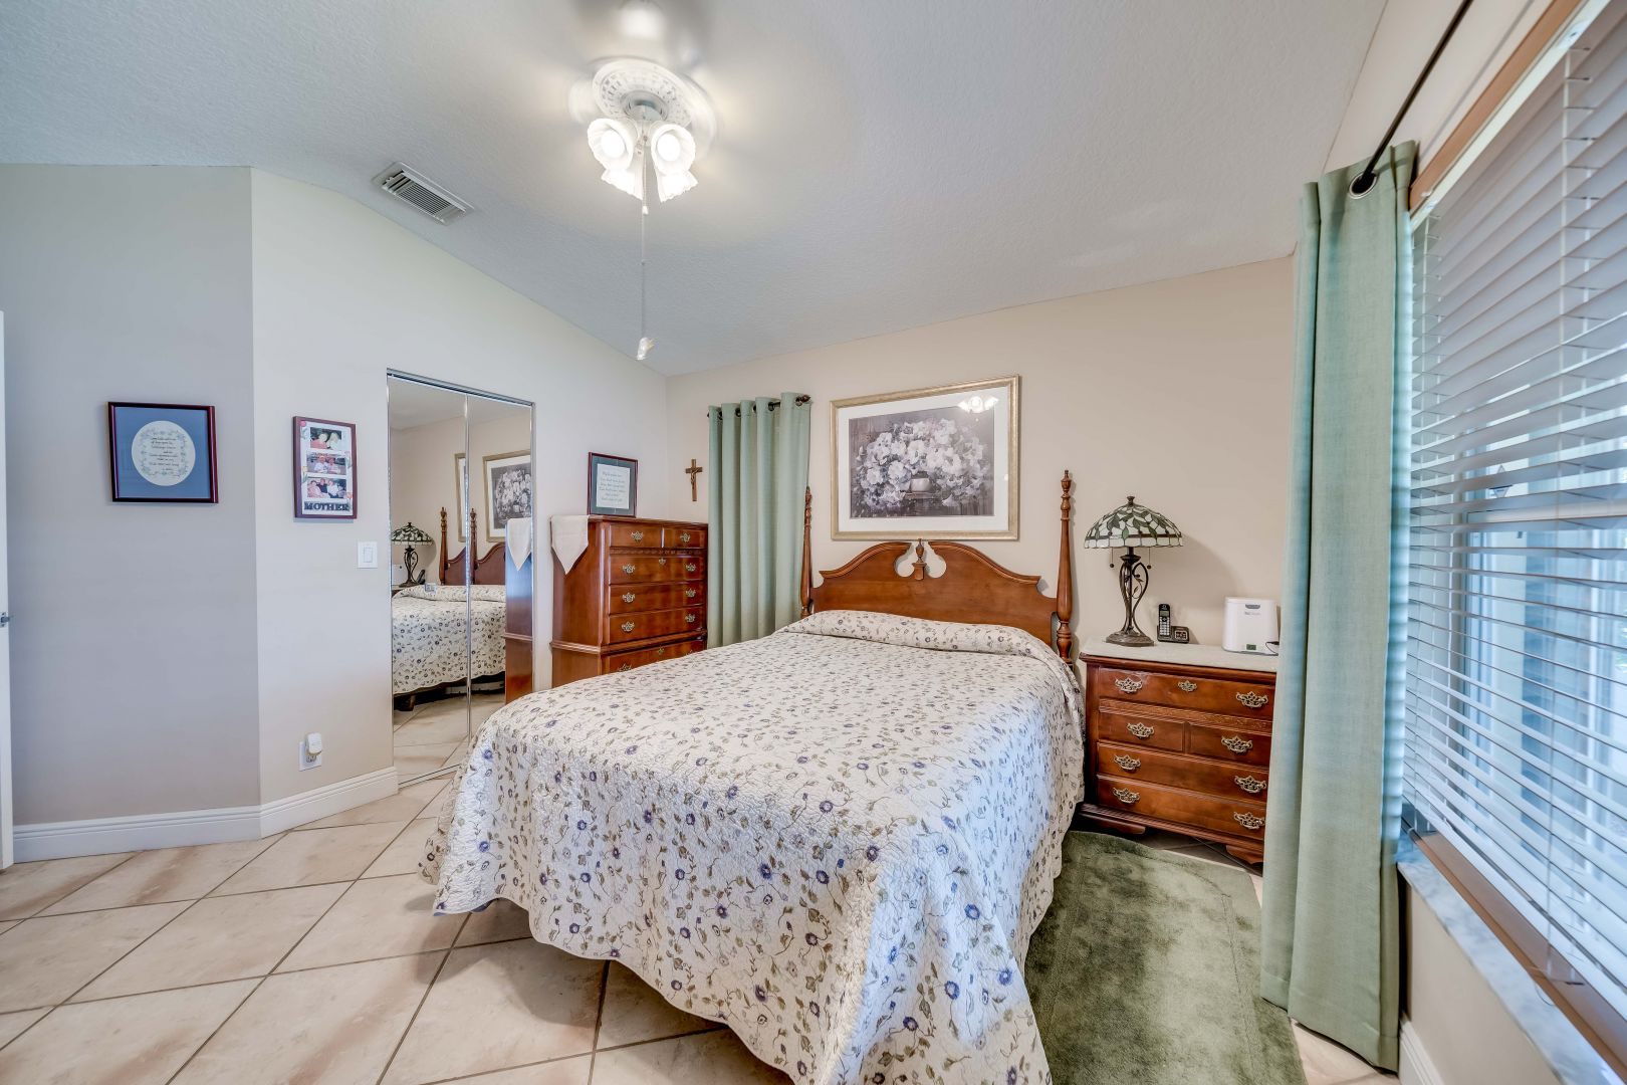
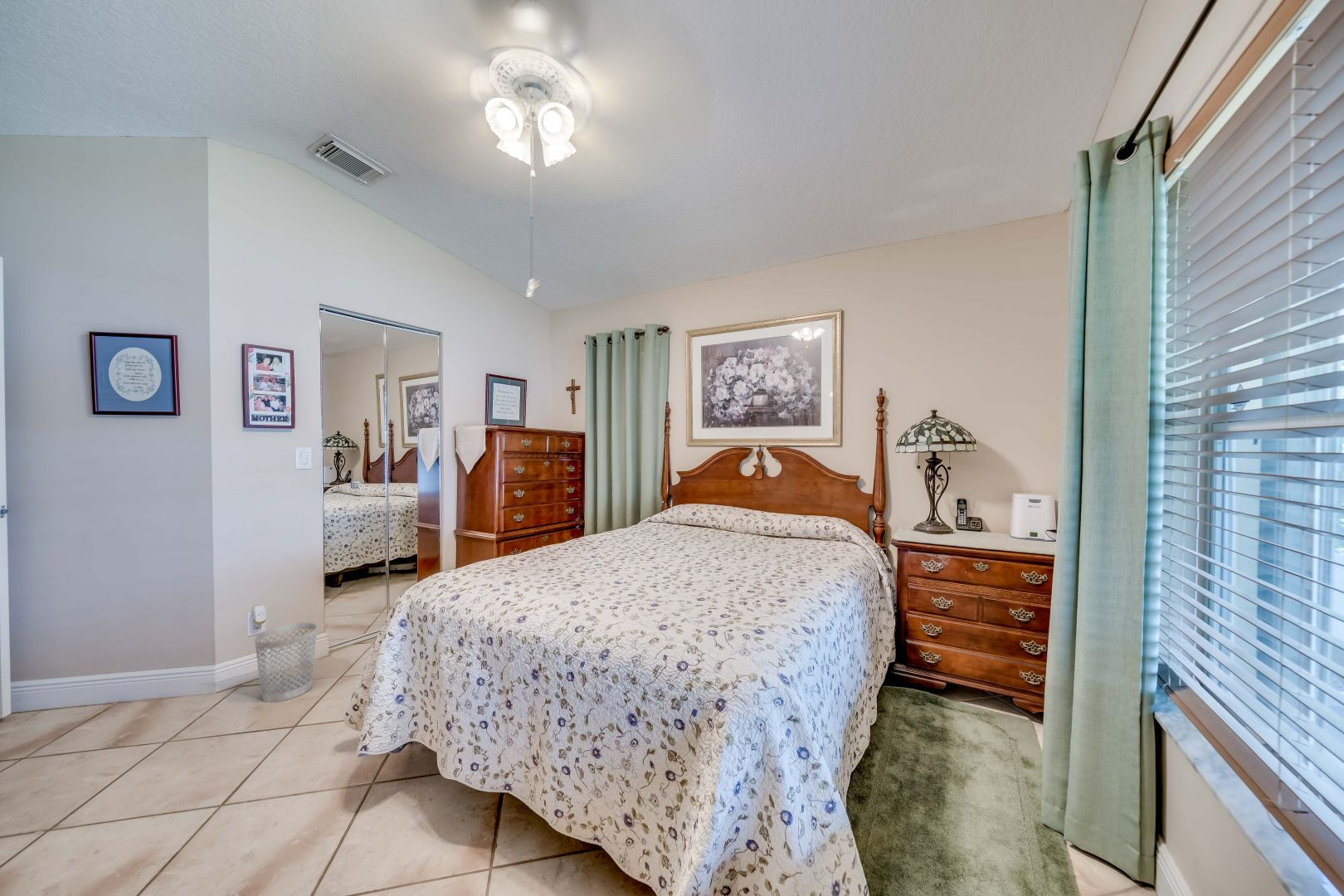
+ wastebasket (287, 661)
